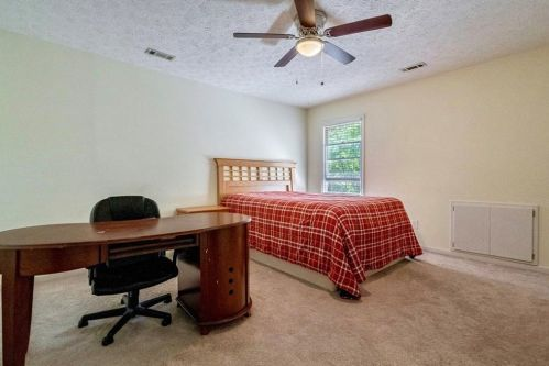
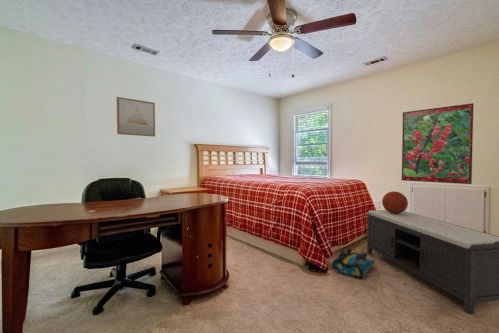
+ tote bag (353, 258)
+ wall art (136, 117)
+ bench (423, 248)
+ basket ball (394, 202)
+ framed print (434, 145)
